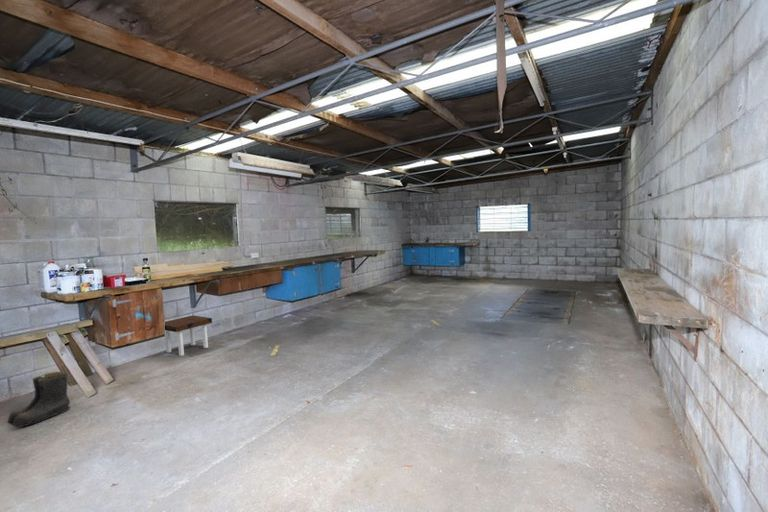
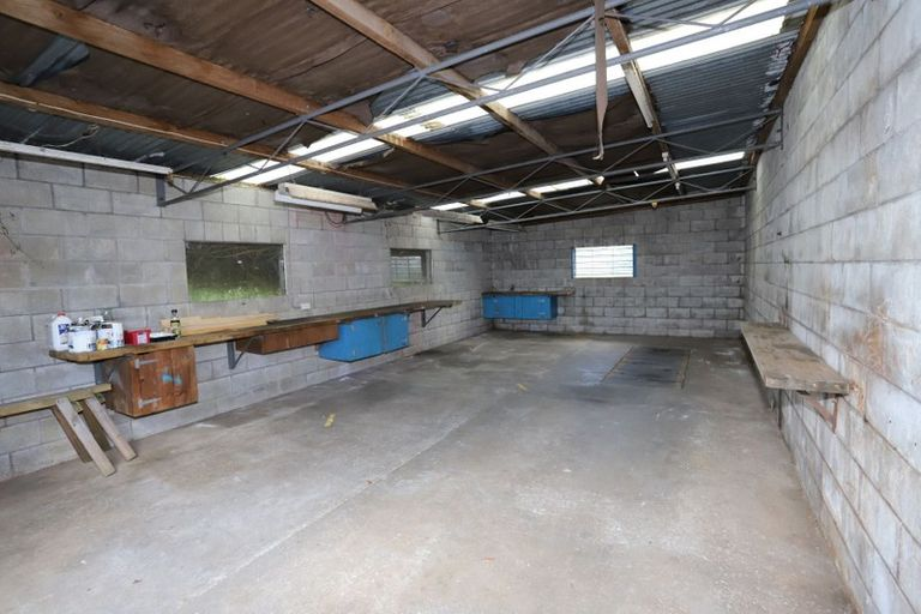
- boots (38, 397)
- side table (182, 335)
